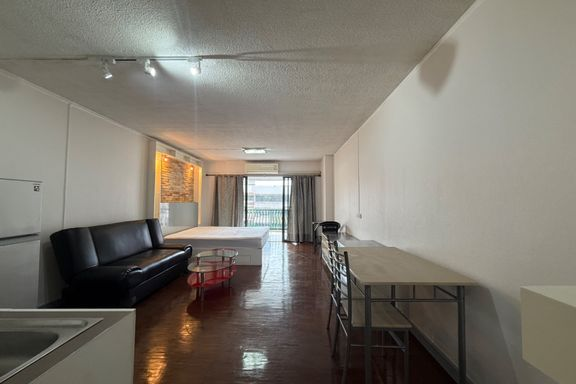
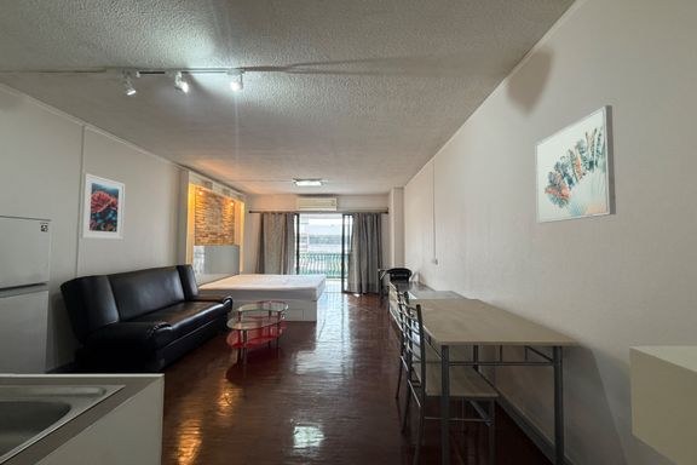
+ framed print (104, 208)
+ wall art (569, 173)
